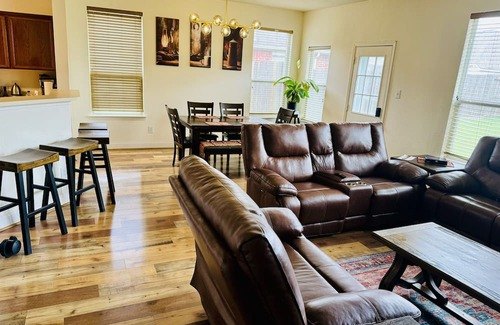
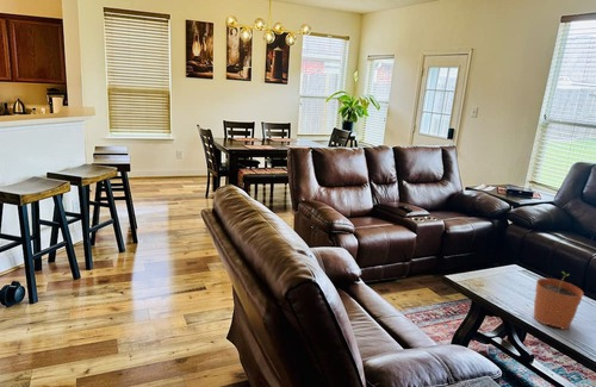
+ plant pot (557, 295)
